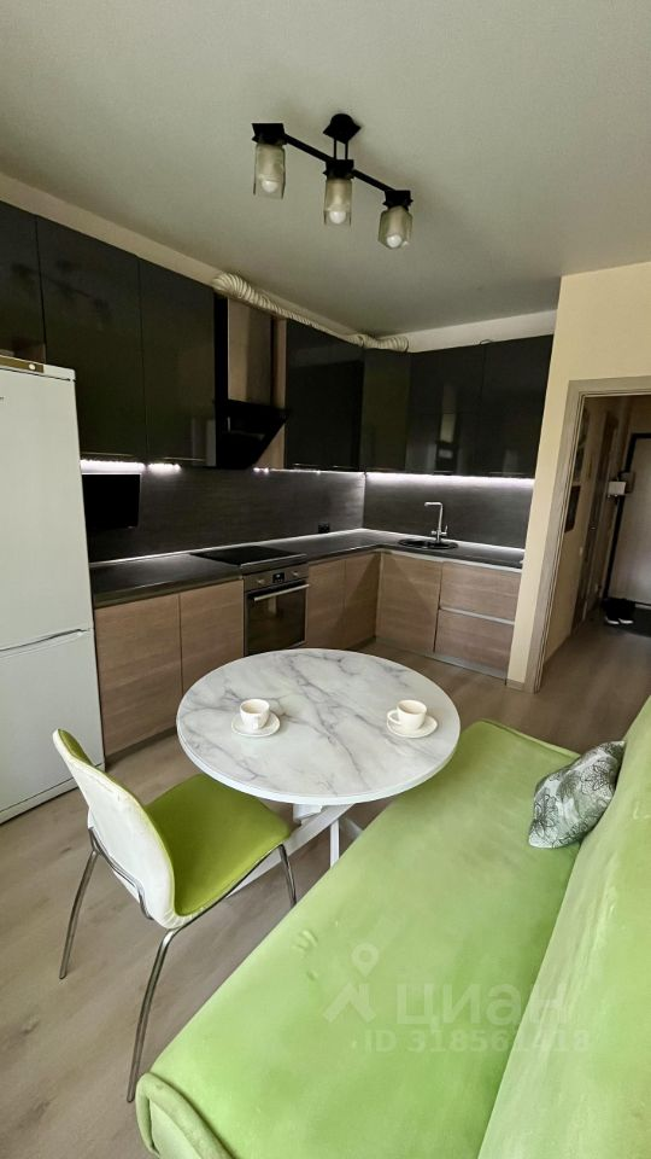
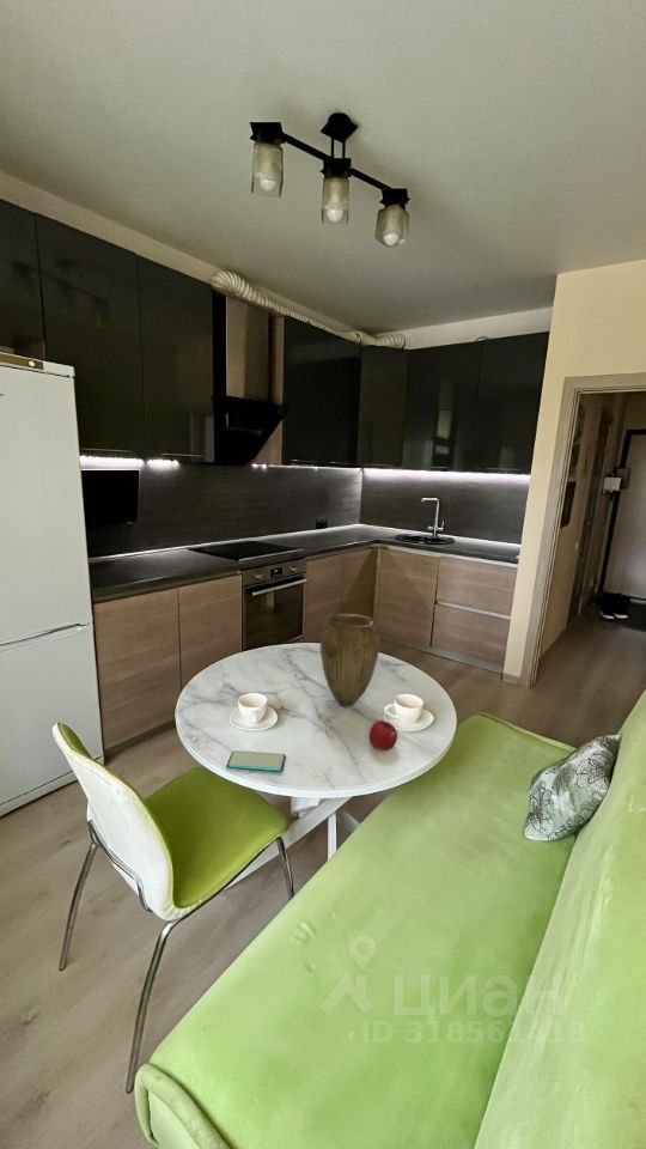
+ smartphone (256, 760)
+ apple (383, 735)
+ vase (348, 662)
